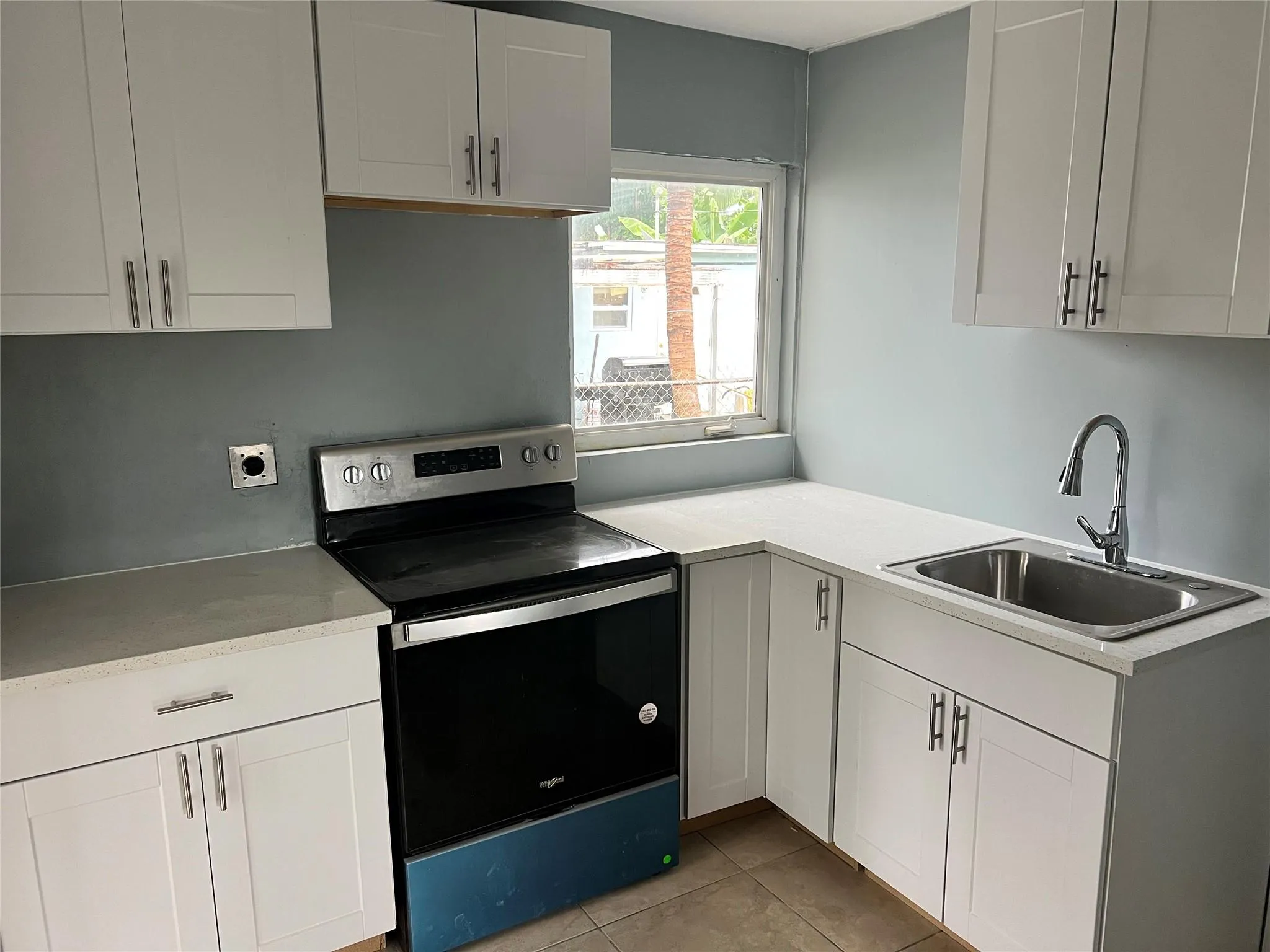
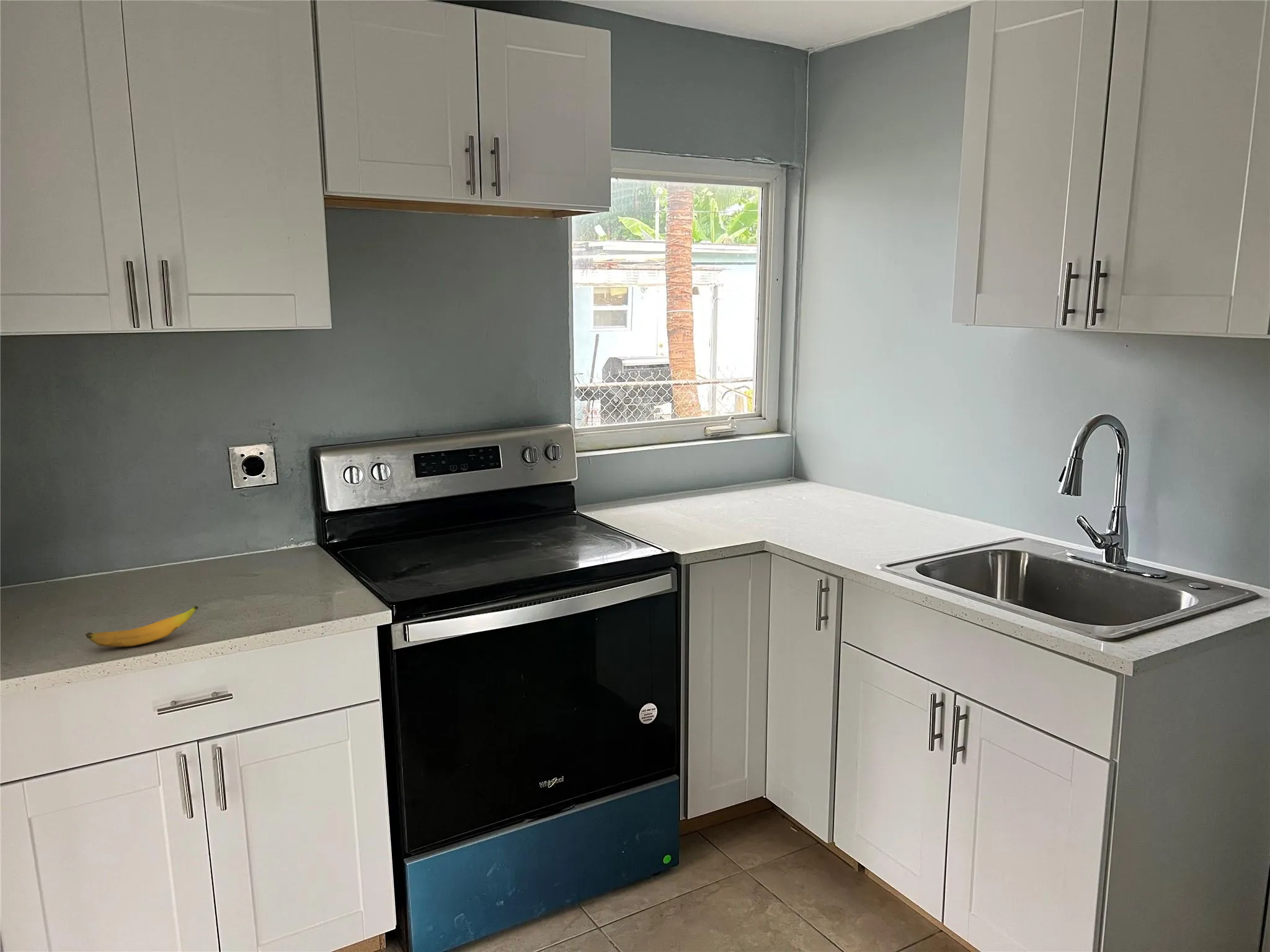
+ banana (144, 628)
